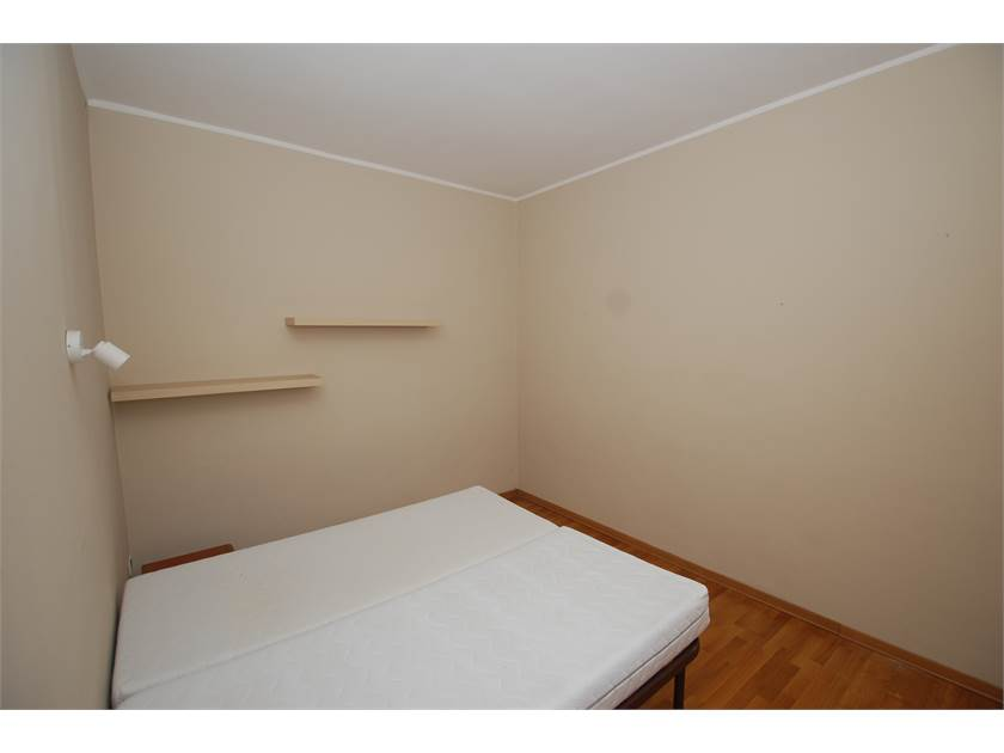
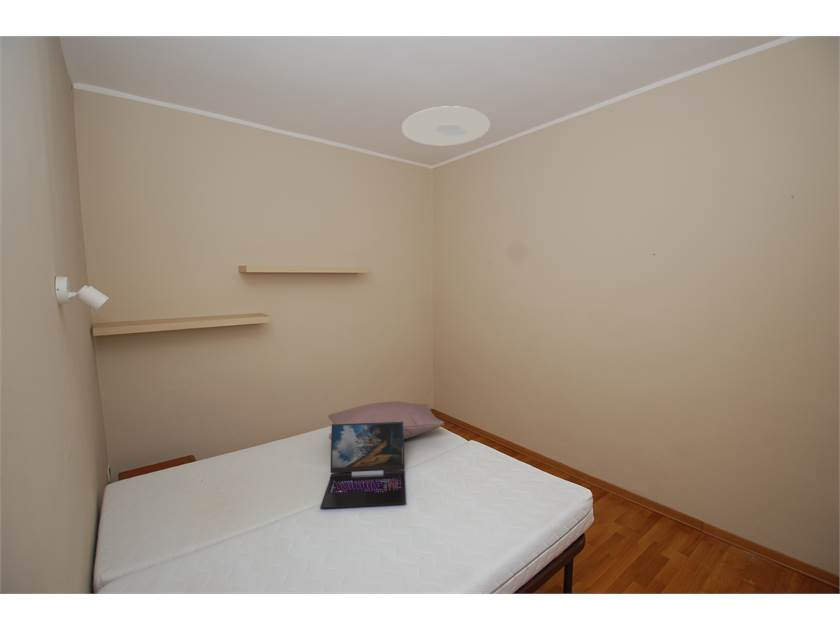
+ ceiling light (445, 124)
+ pillow (384, 421)
+ laptop (365, 461)
